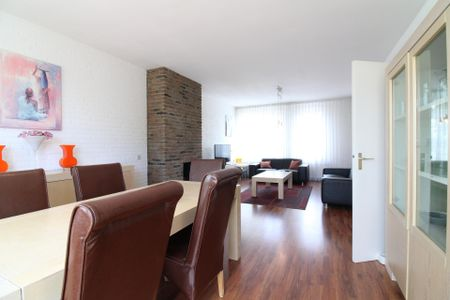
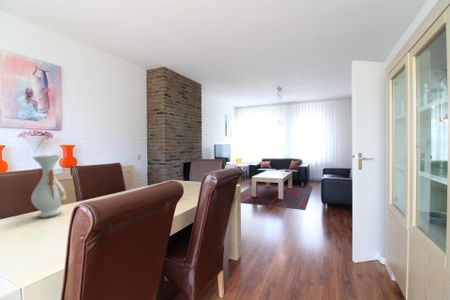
+ vase (49, 185)
